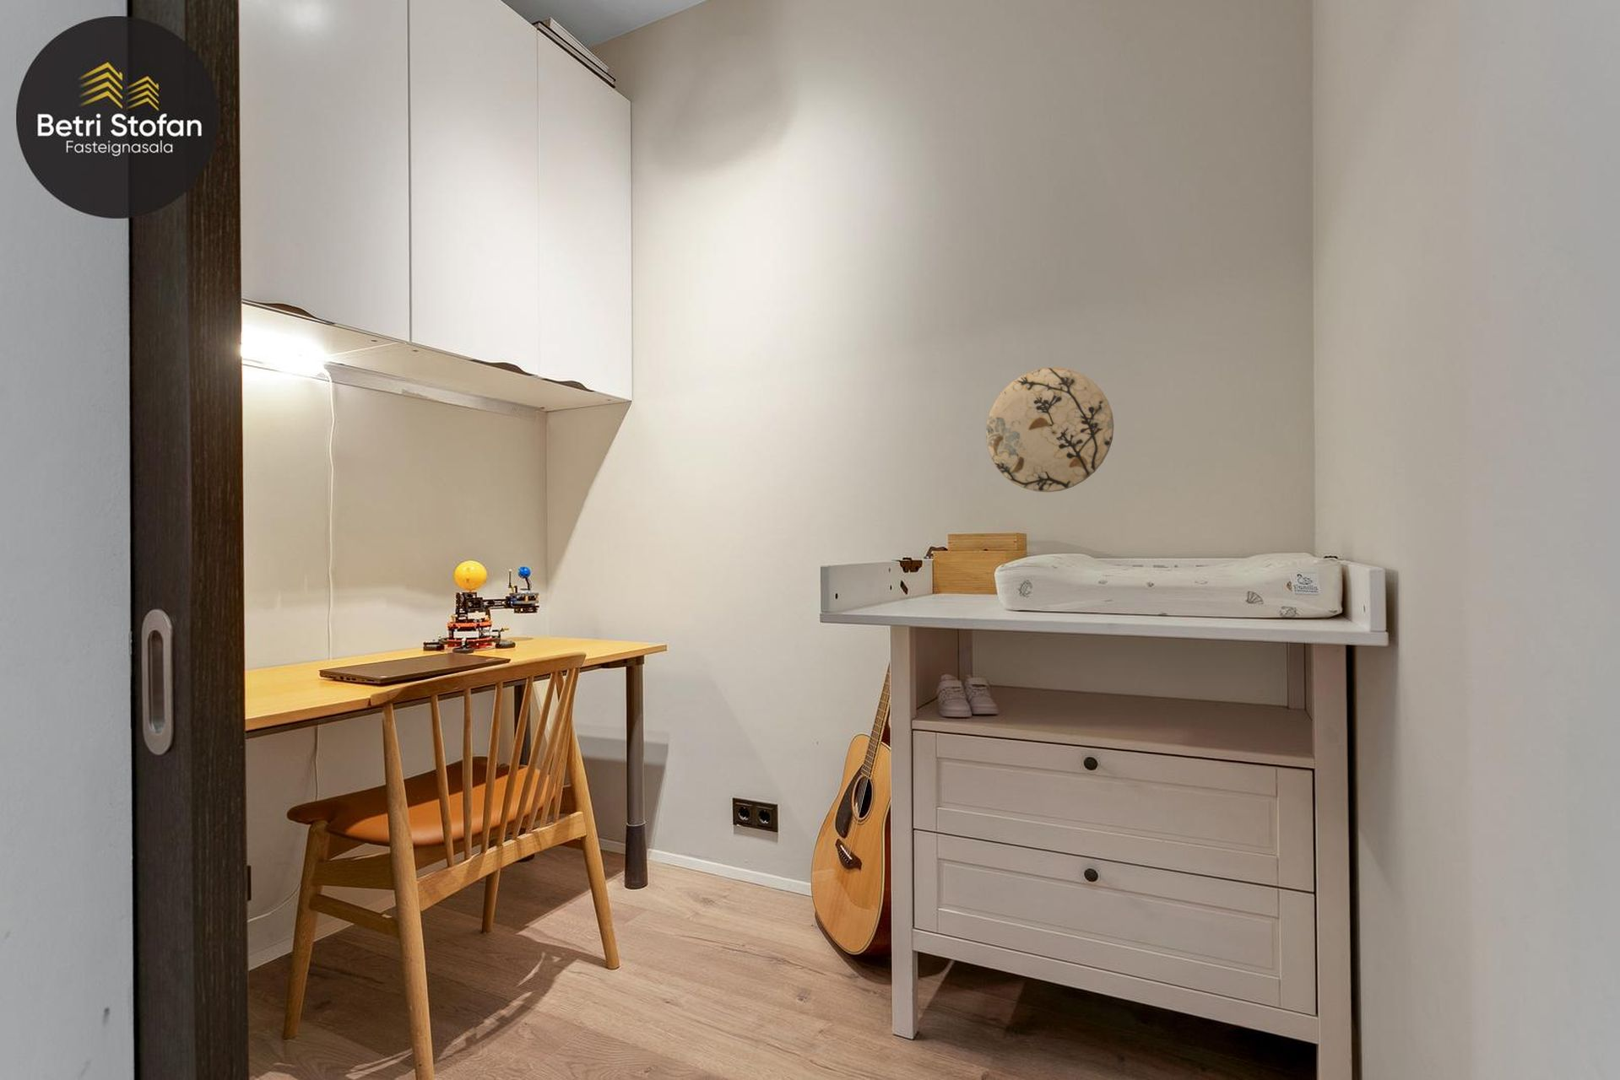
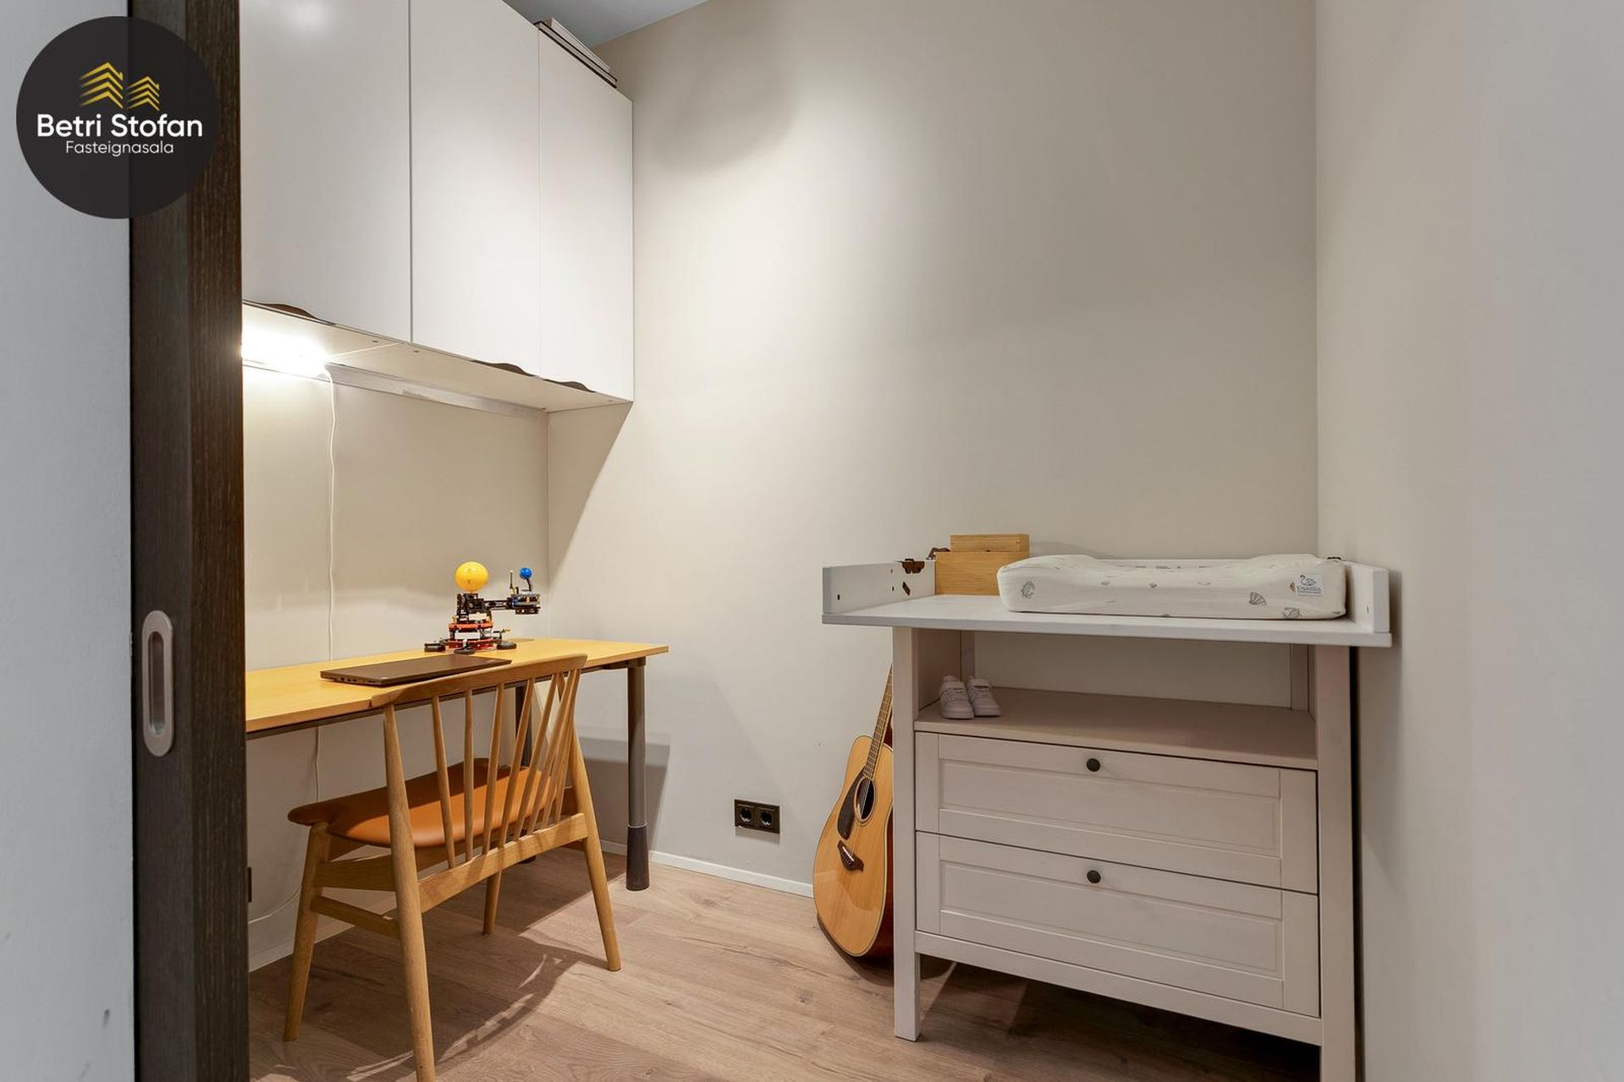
- decorative plate (1047, 429)
